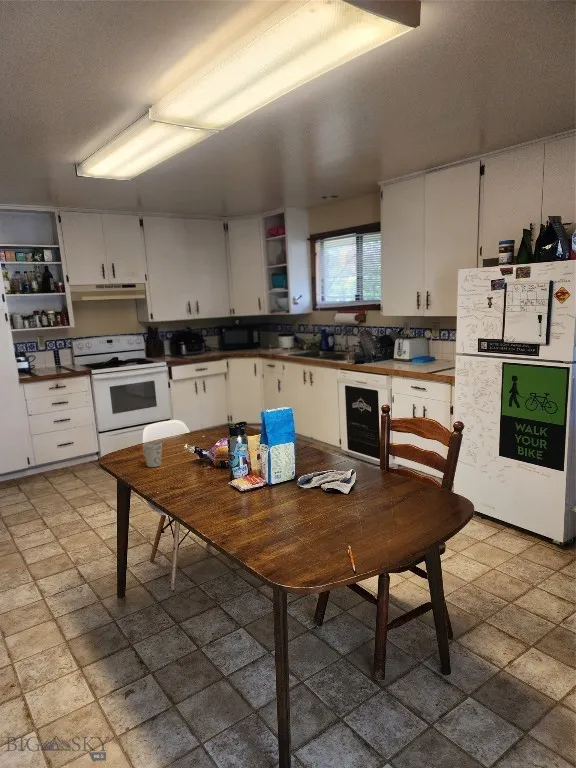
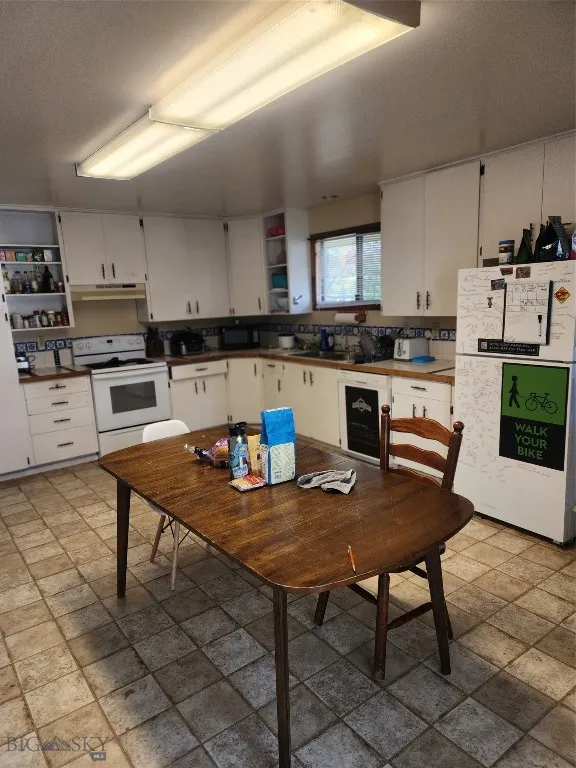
- mug (150, 453)
